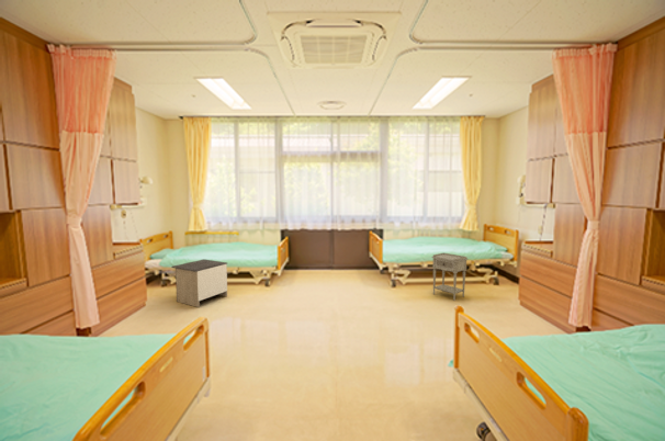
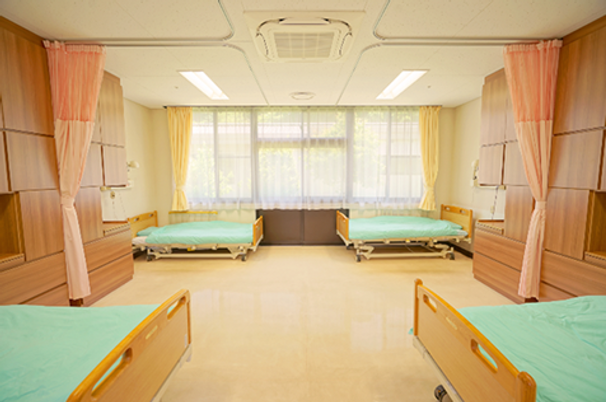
- nightstand (200, 281)
- nightstand (443, 275)
